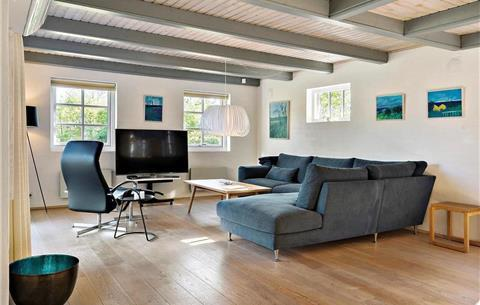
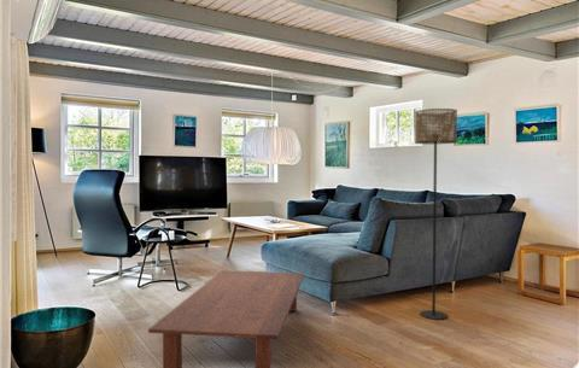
+ floor lamp (434, 214)
+ coffee table (242, 315)
